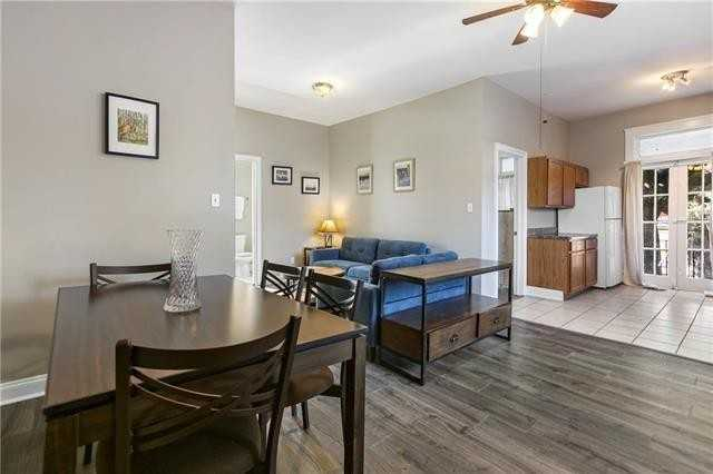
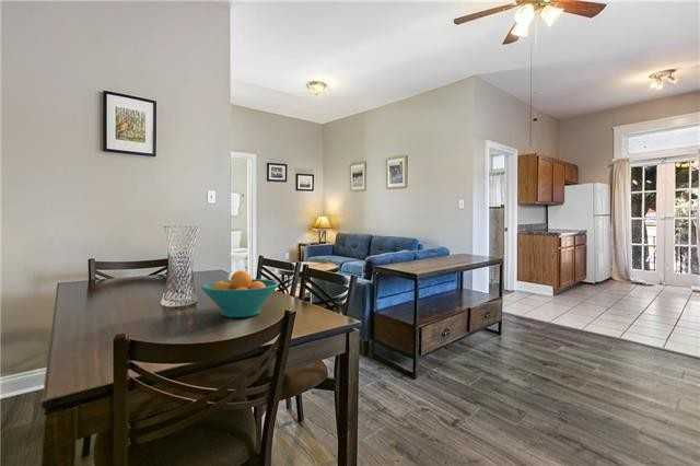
+ fruit bowl (241, 292)
